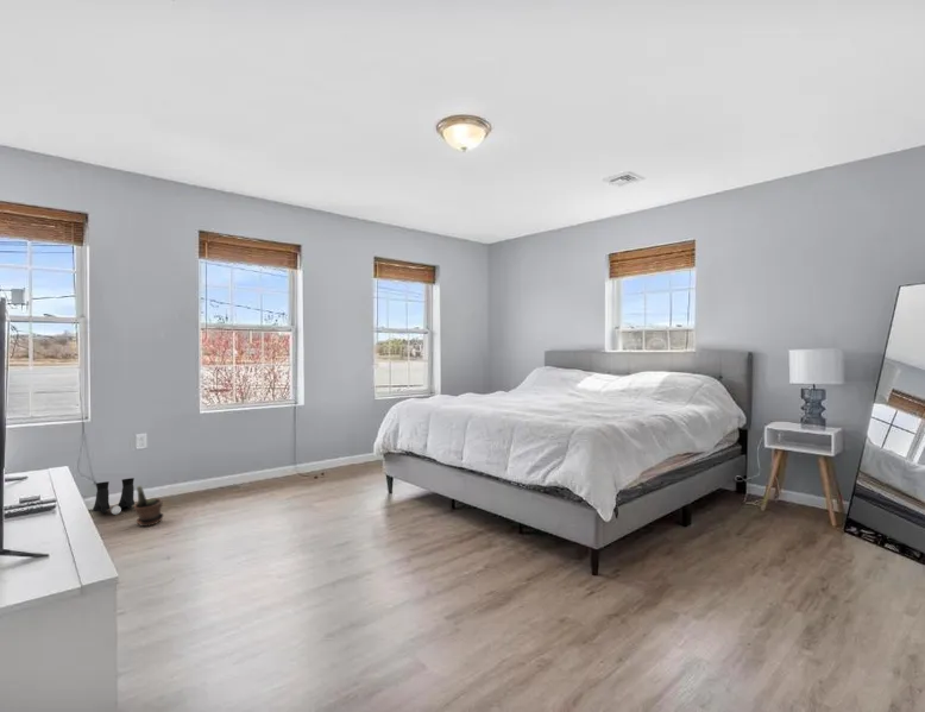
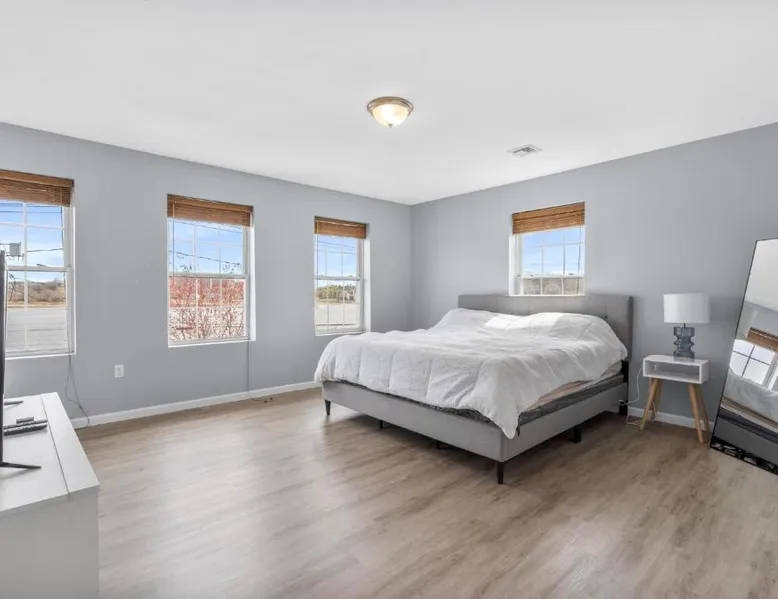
- potted plant (149, 504)
- boots (107, 493)
